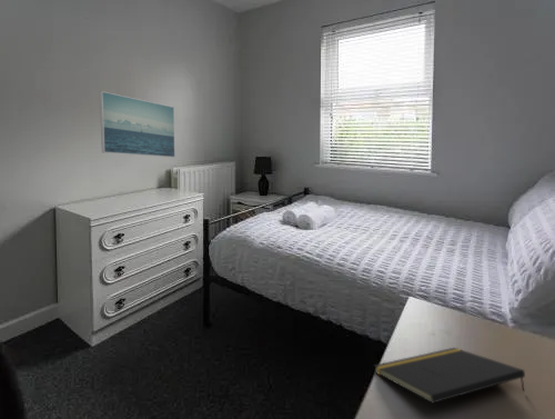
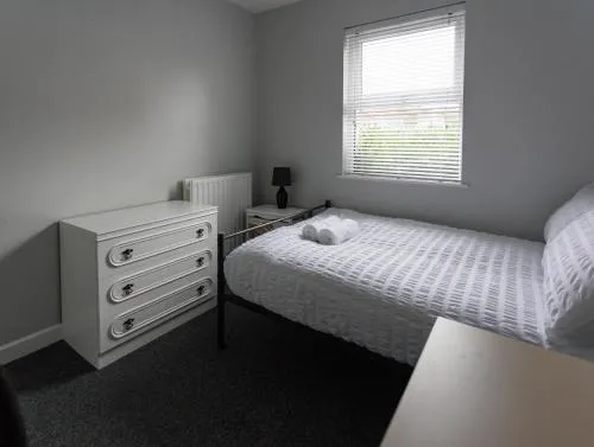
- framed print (141, 128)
- notepad (445, 370)
